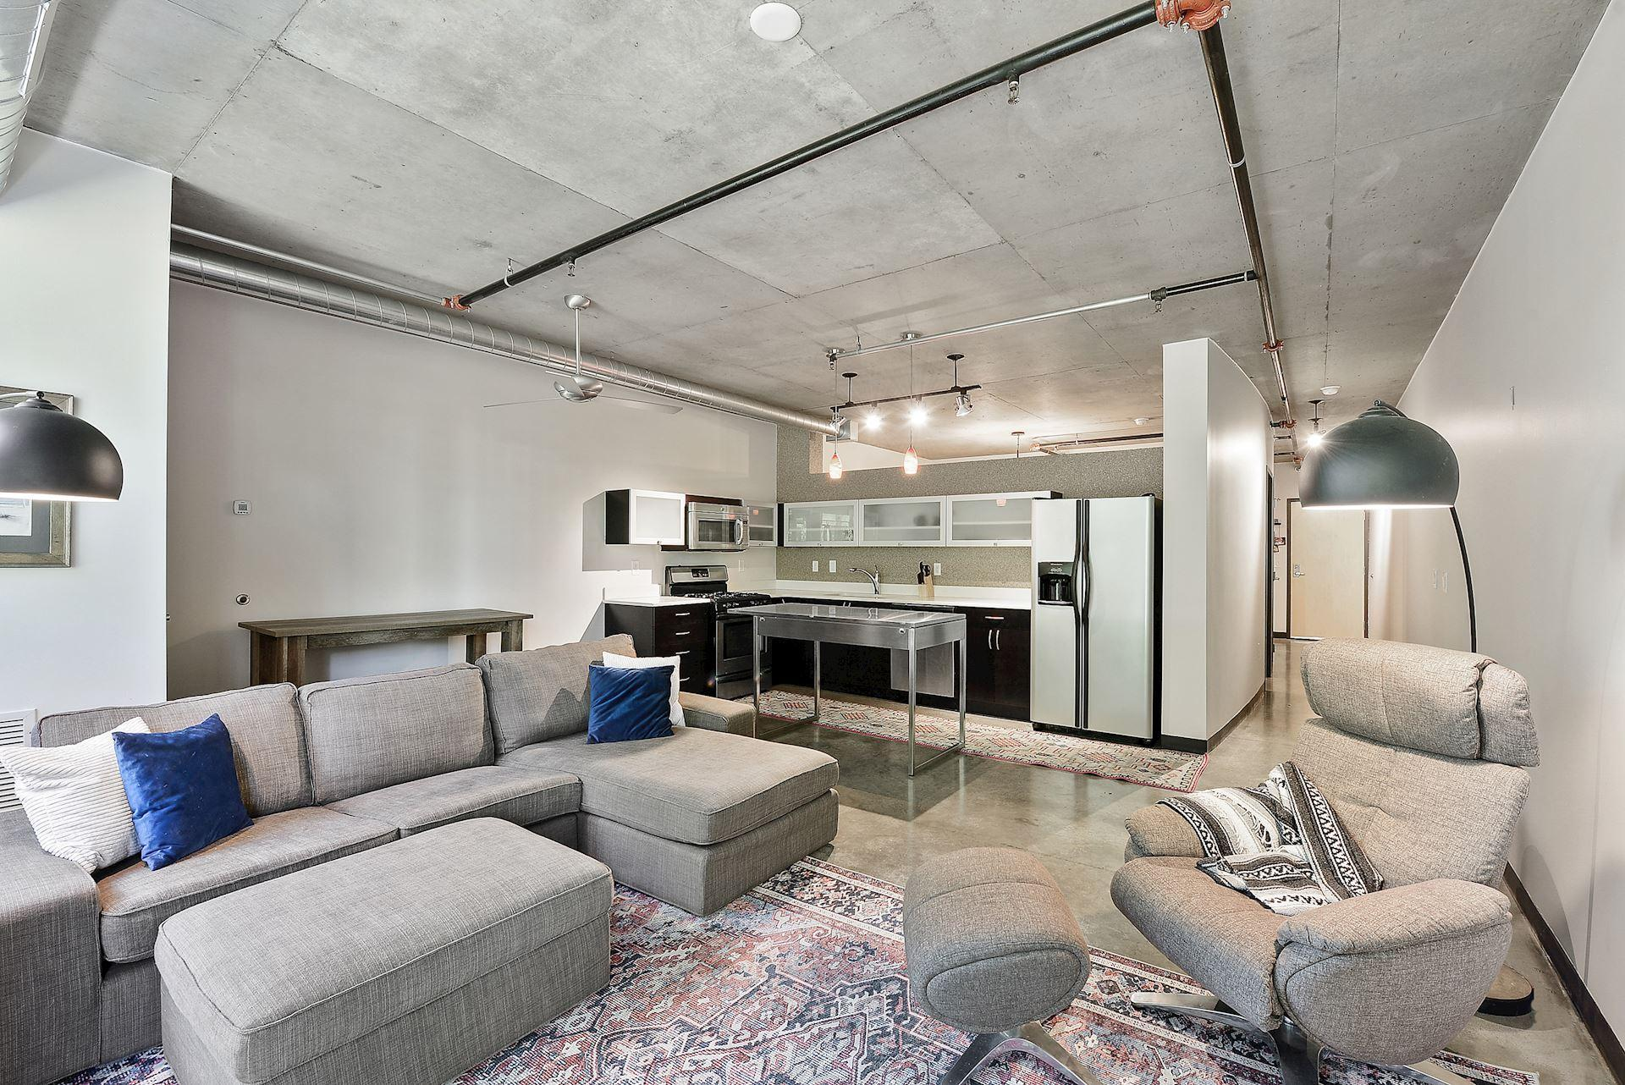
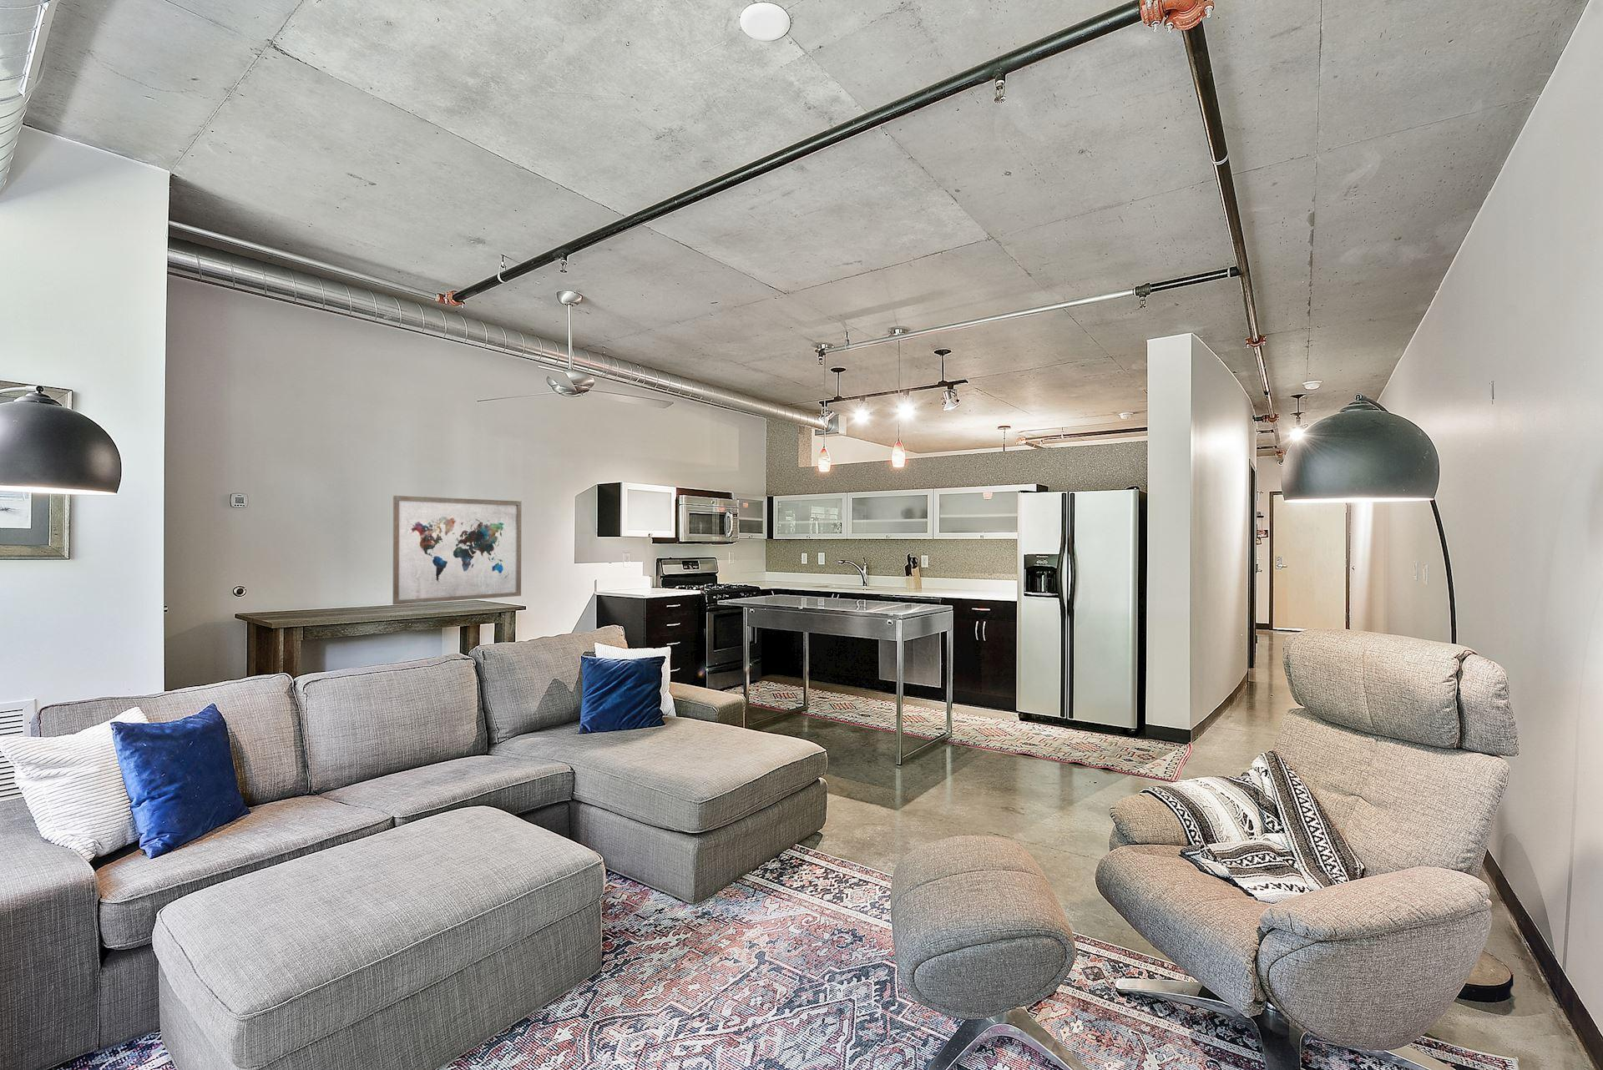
+ wall art (462, 549)
